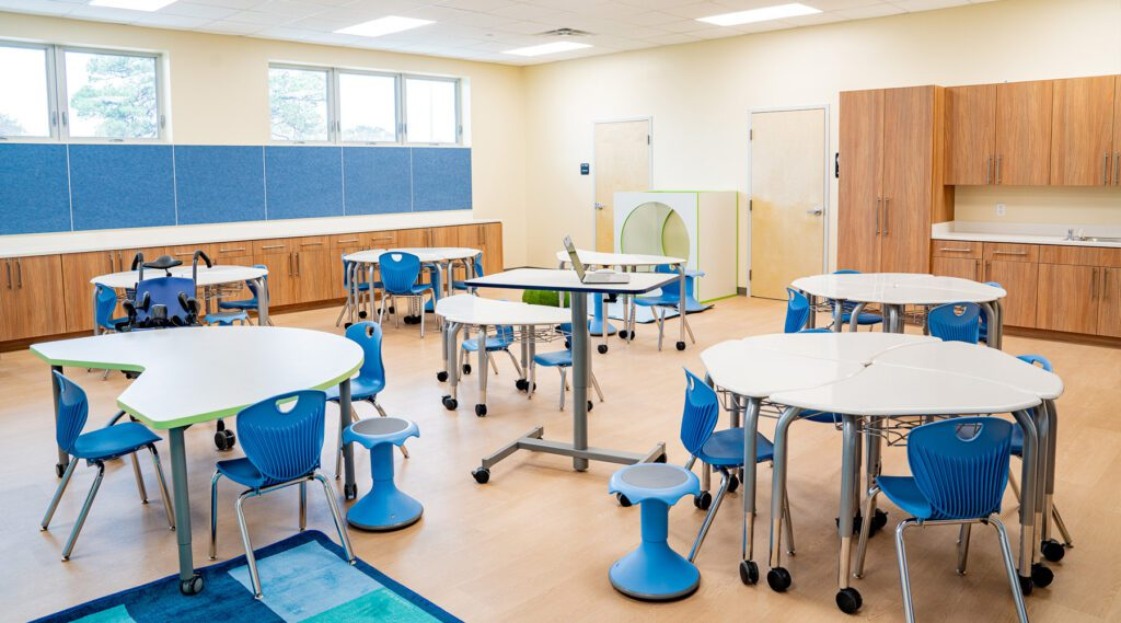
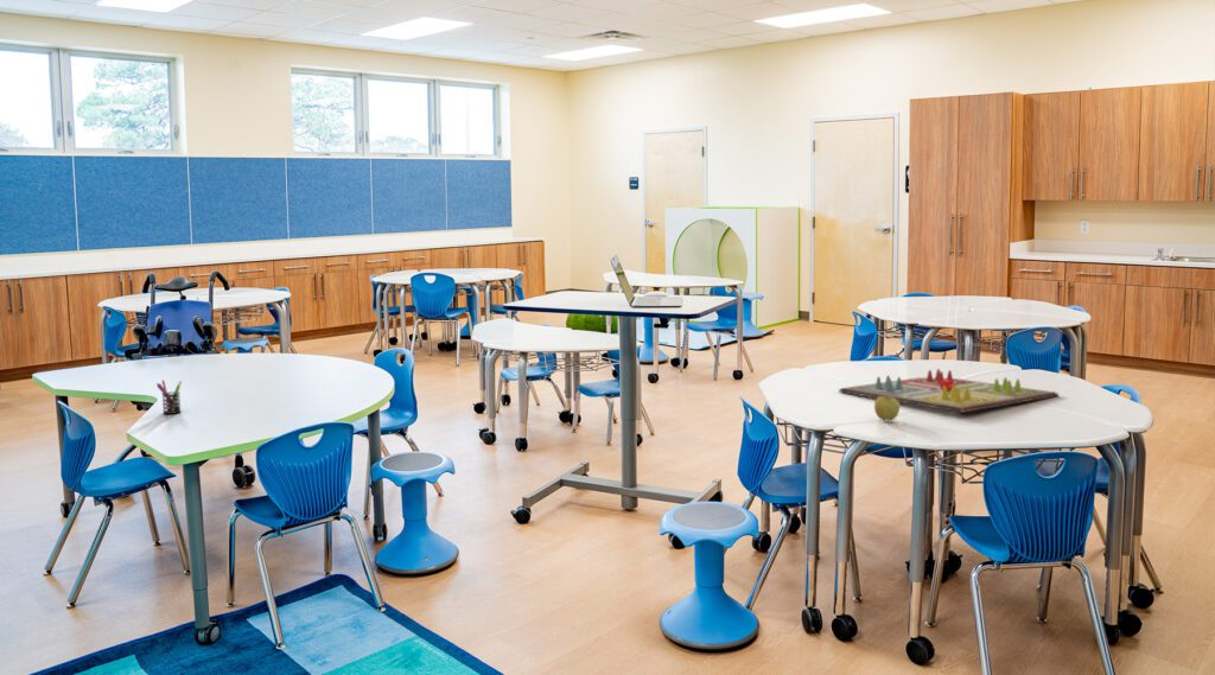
+ gameboard (946, 386)
+ pen holder (171, 395)
+ apple (886, 408)
